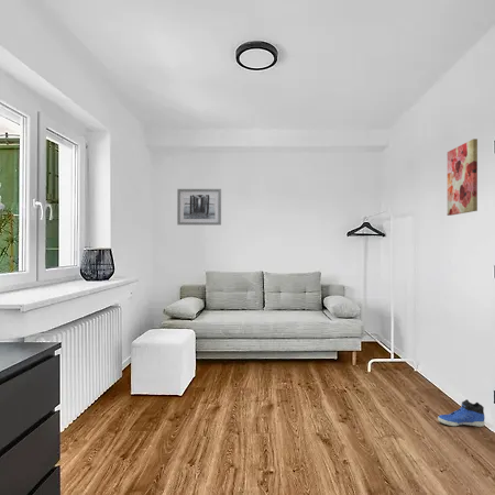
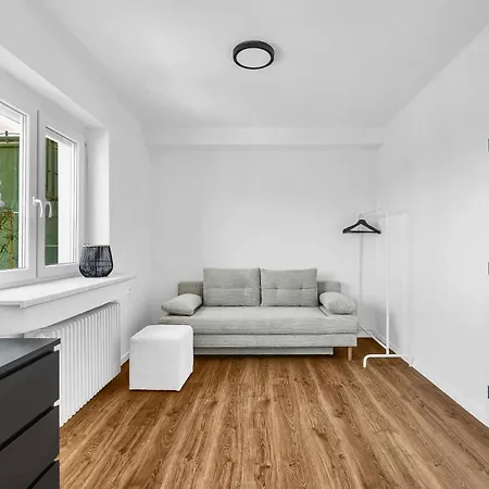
- wall art (199, 207)
- wall art (461, 179)
- sneaker (460, 411)
